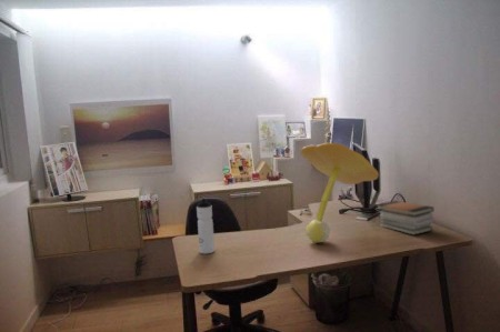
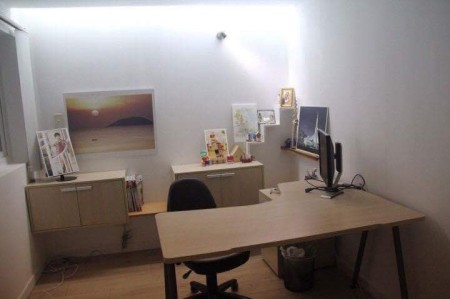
- water bottle (204, 224)
- book stack (404, 217)
- desk lamp (342, 182)
